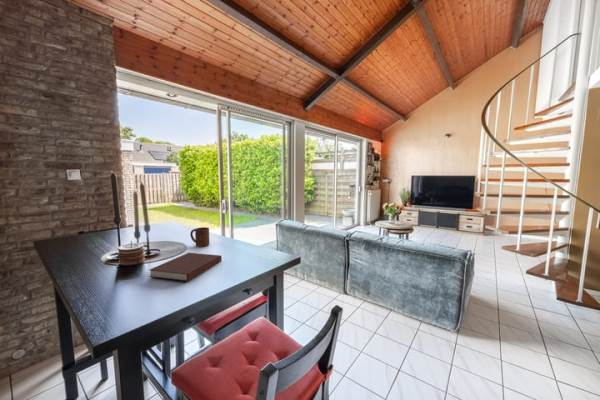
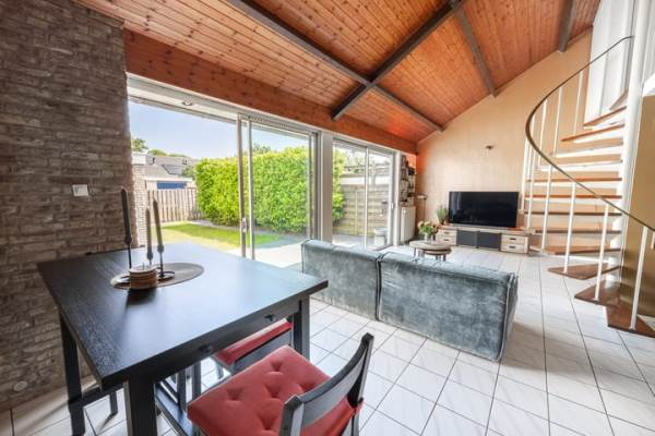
- cup (200, 237)
- notebook (188, 265)
